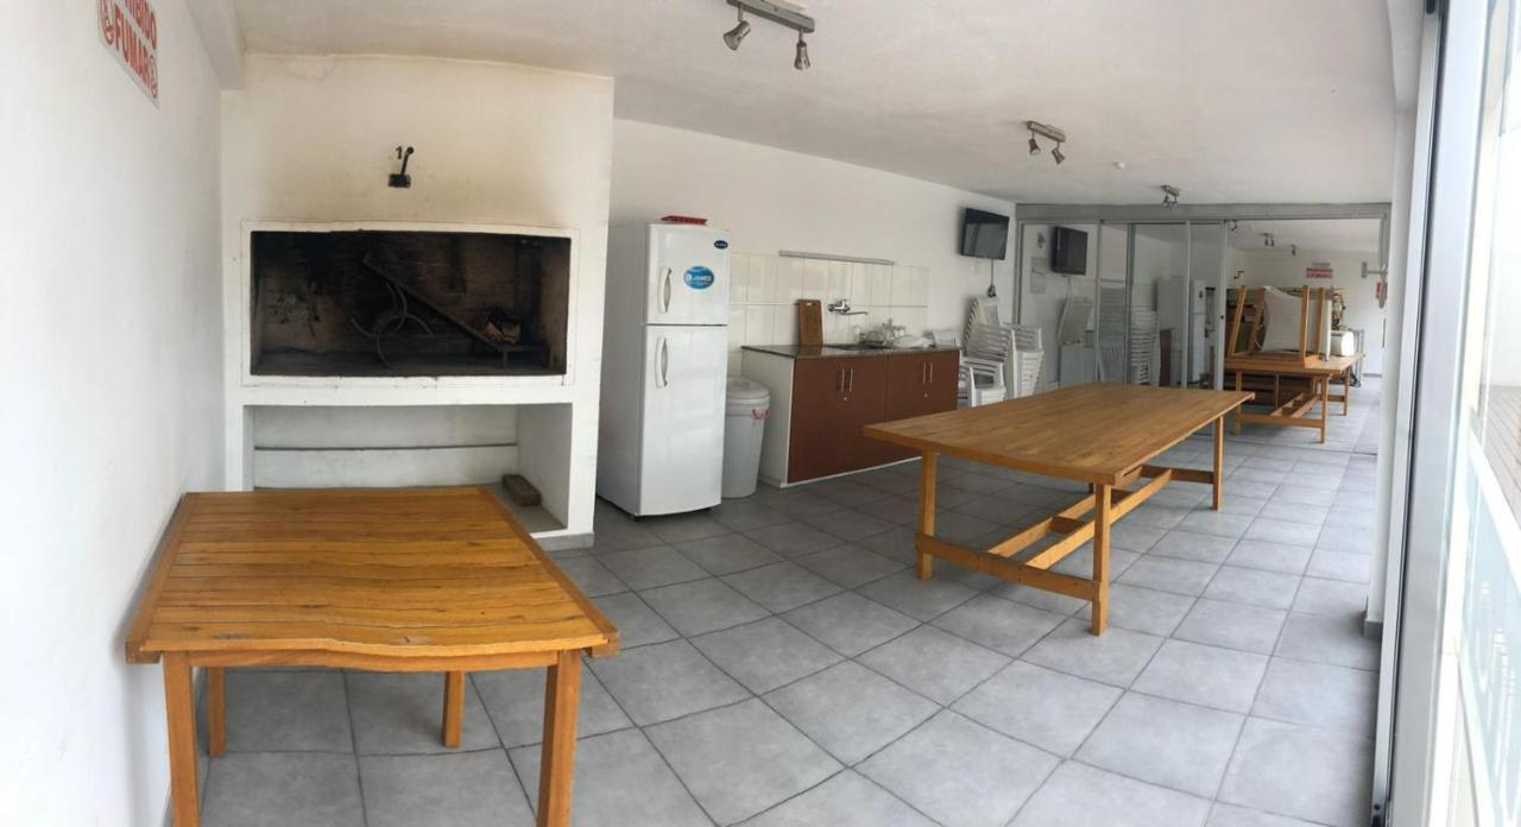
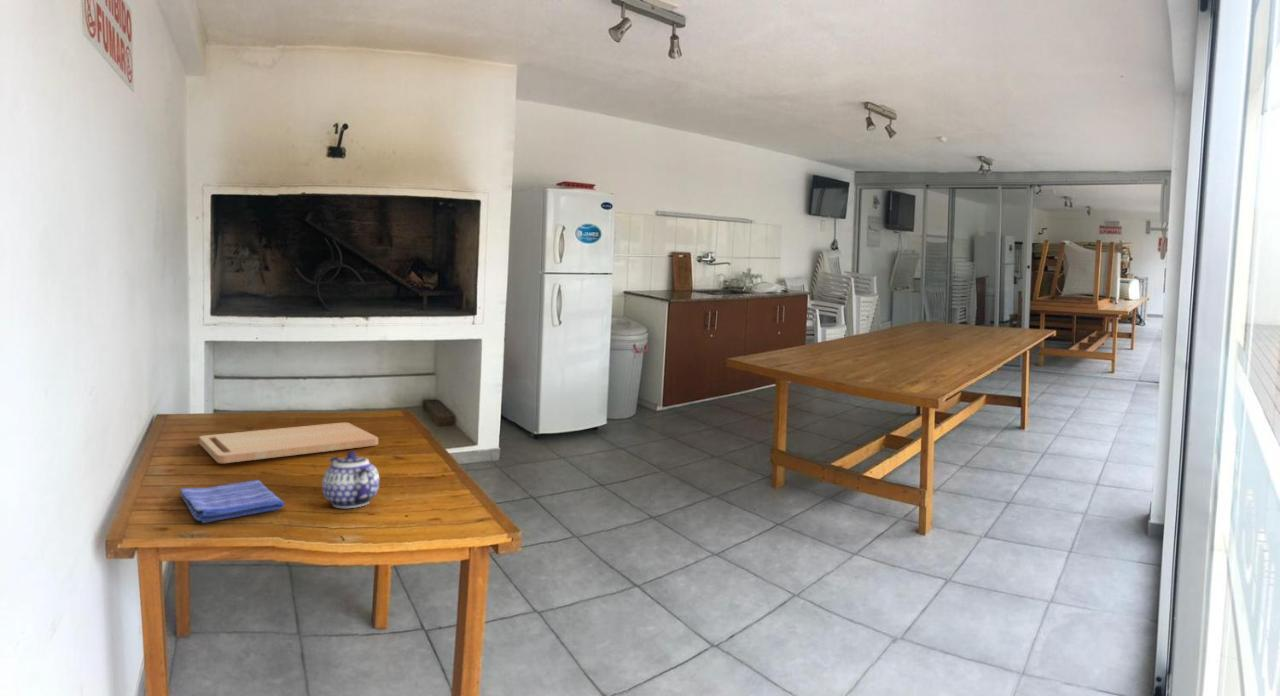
+ dish towel (231, 497)
+ cutting board (290, 440)
+ teapot (351, 477)
